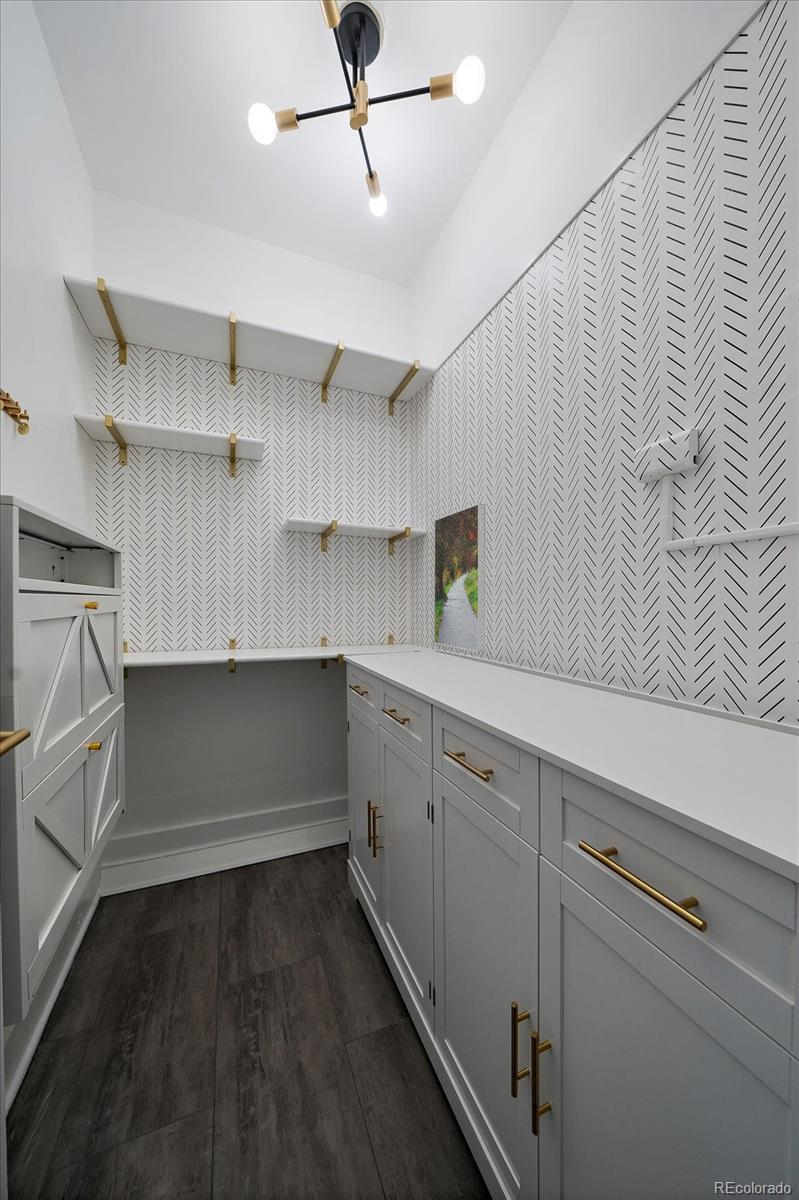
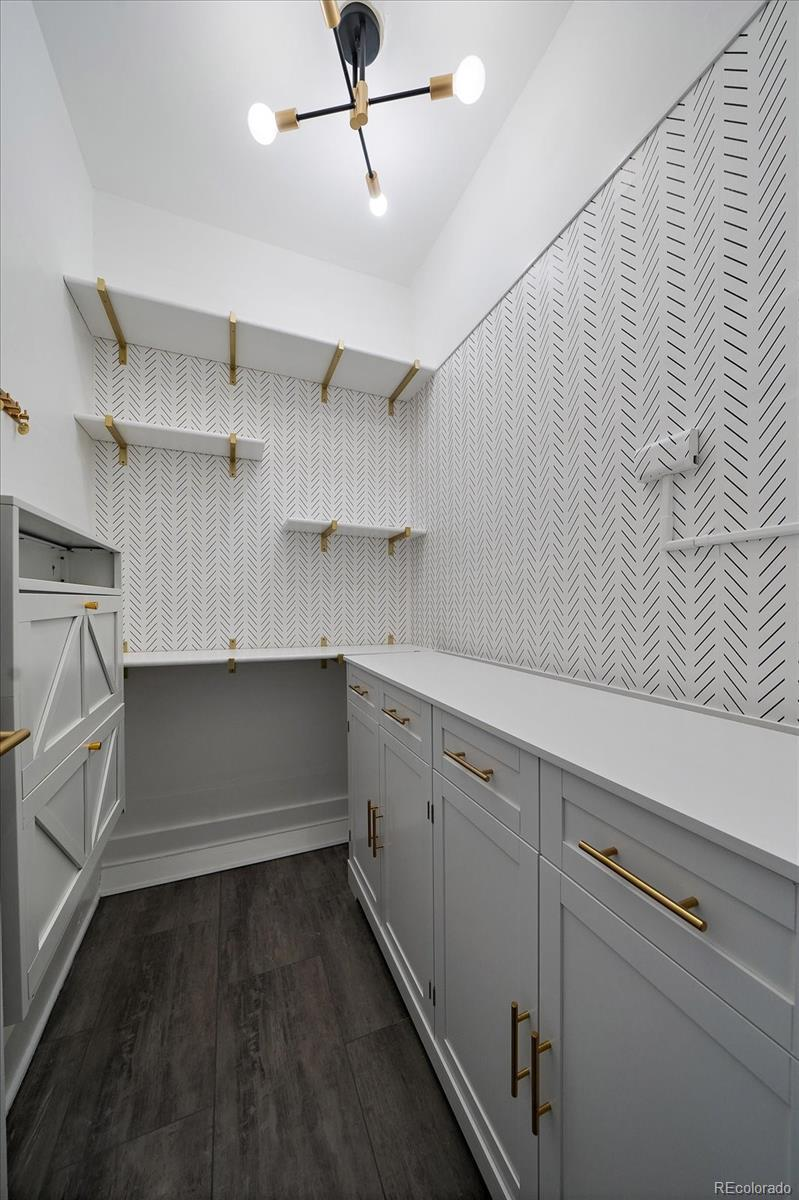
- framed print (457, 579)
